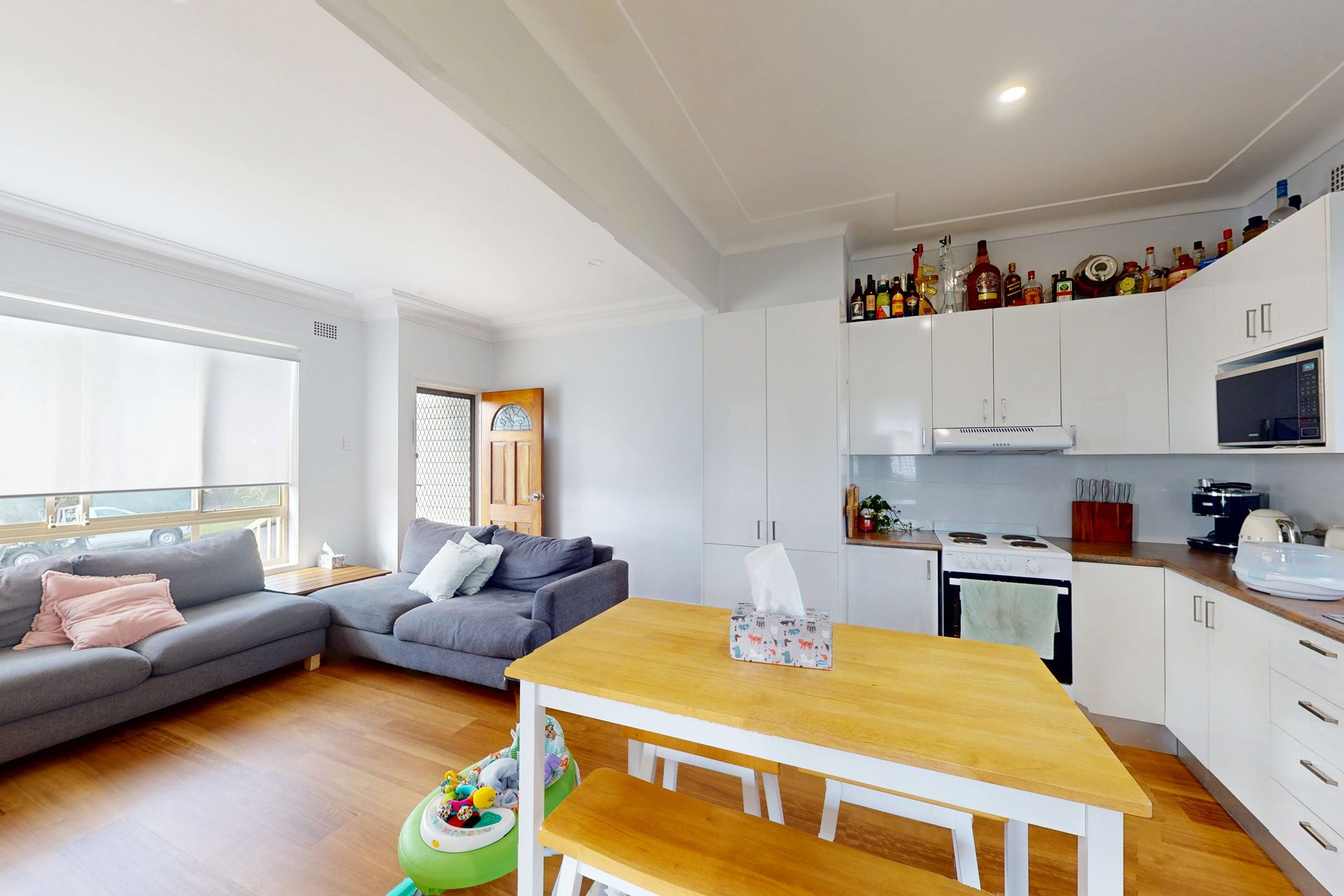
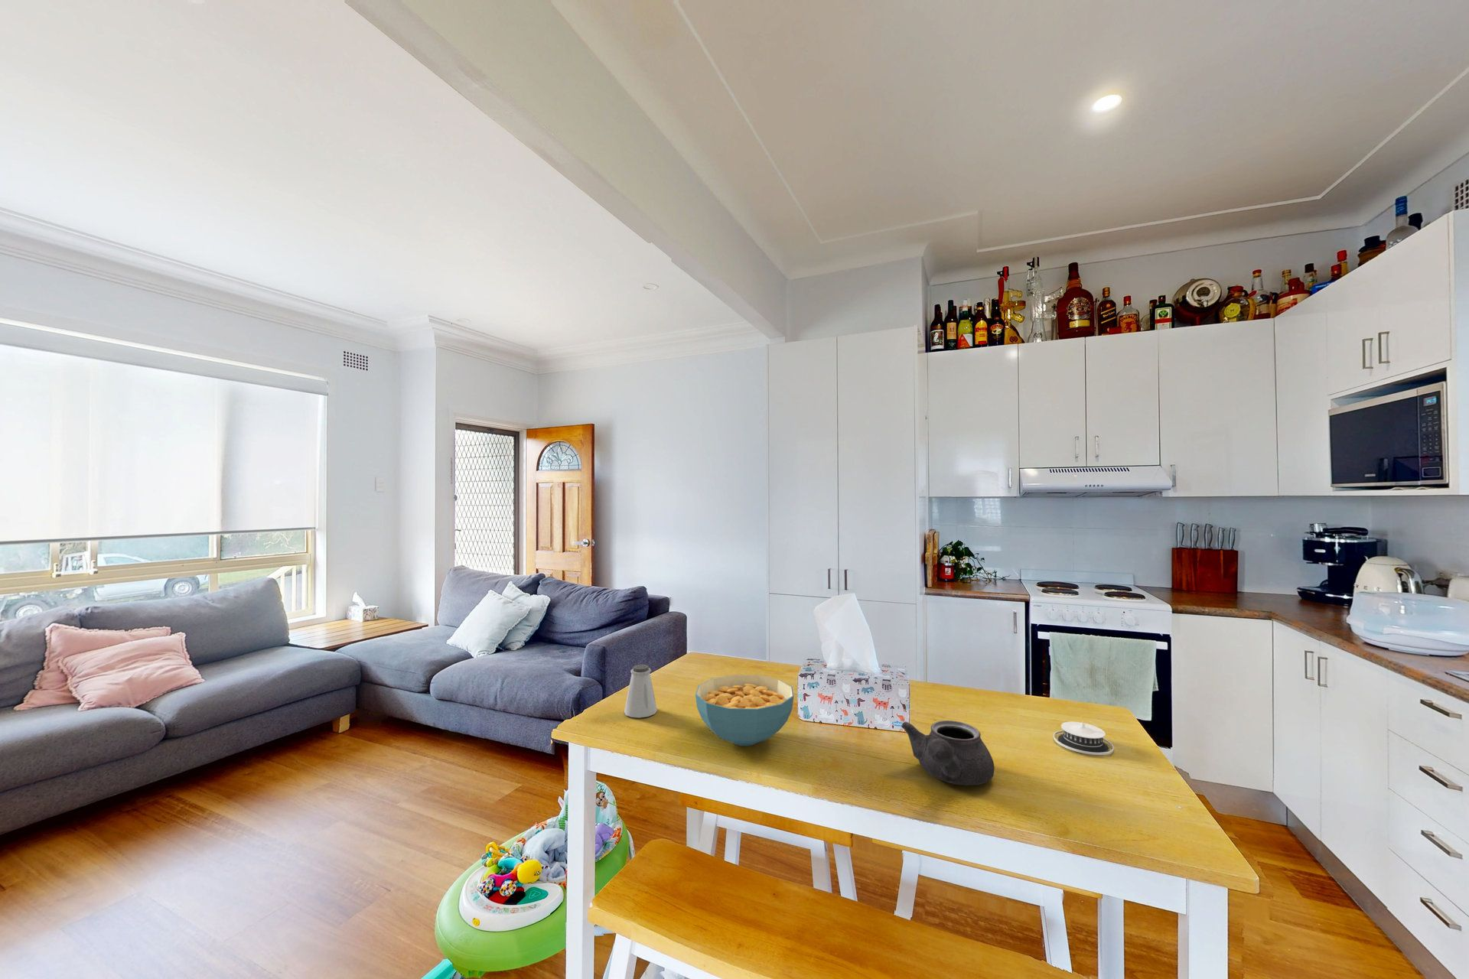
+ cereal bowl (744, 715)
+ architectural model (1082, 731)
+ saltshaker (641, 688)
+ teapot (945, 751)
